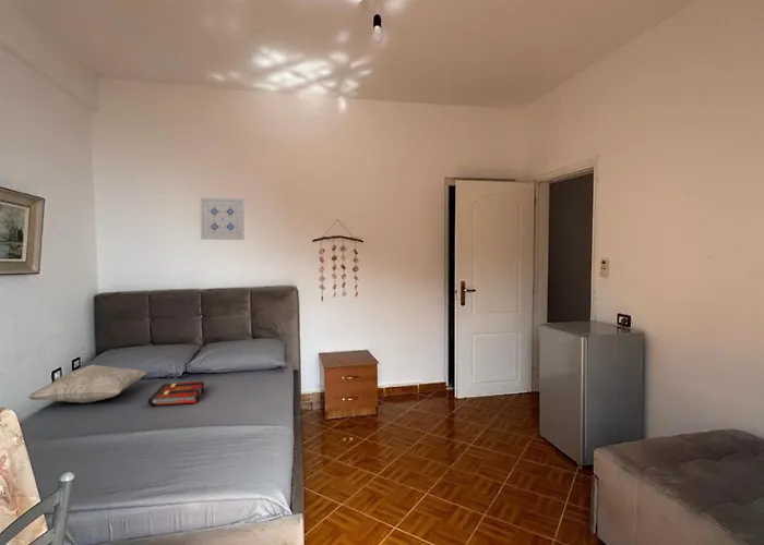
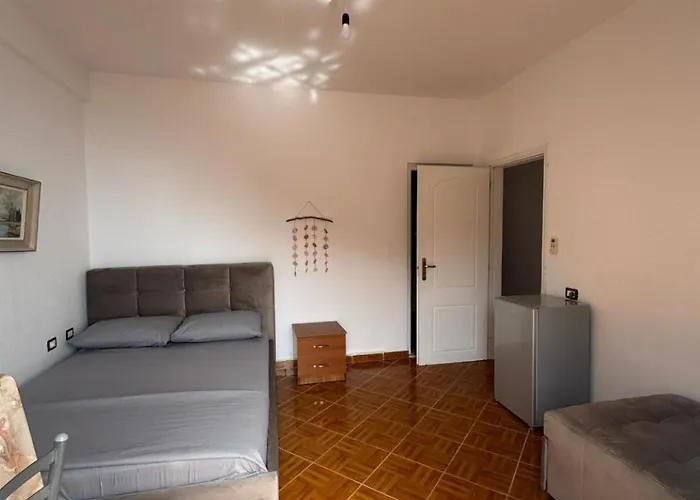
- wall art (222, 218)
- decorative pillow (93, 384)
- book (178, 392)
